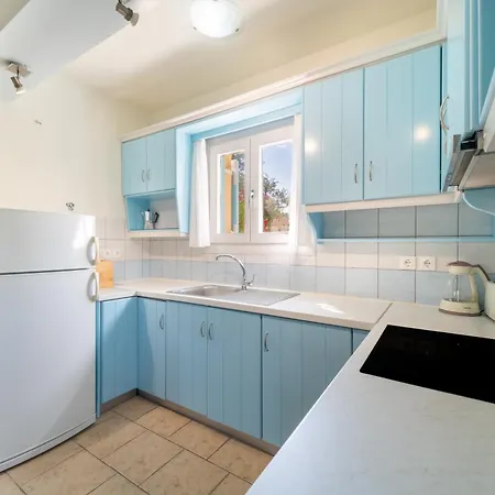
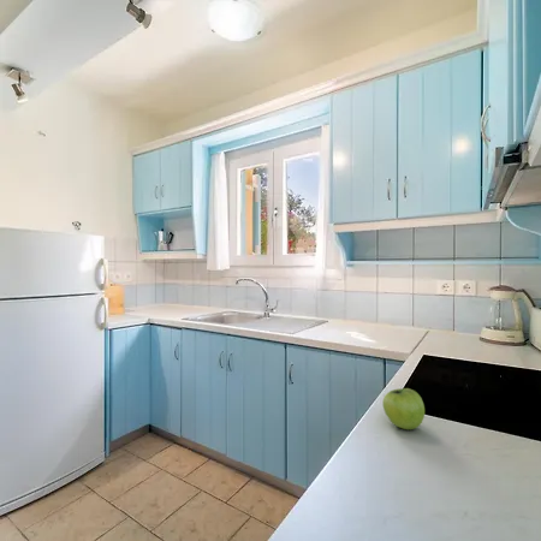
+ fruit (403, 406)
